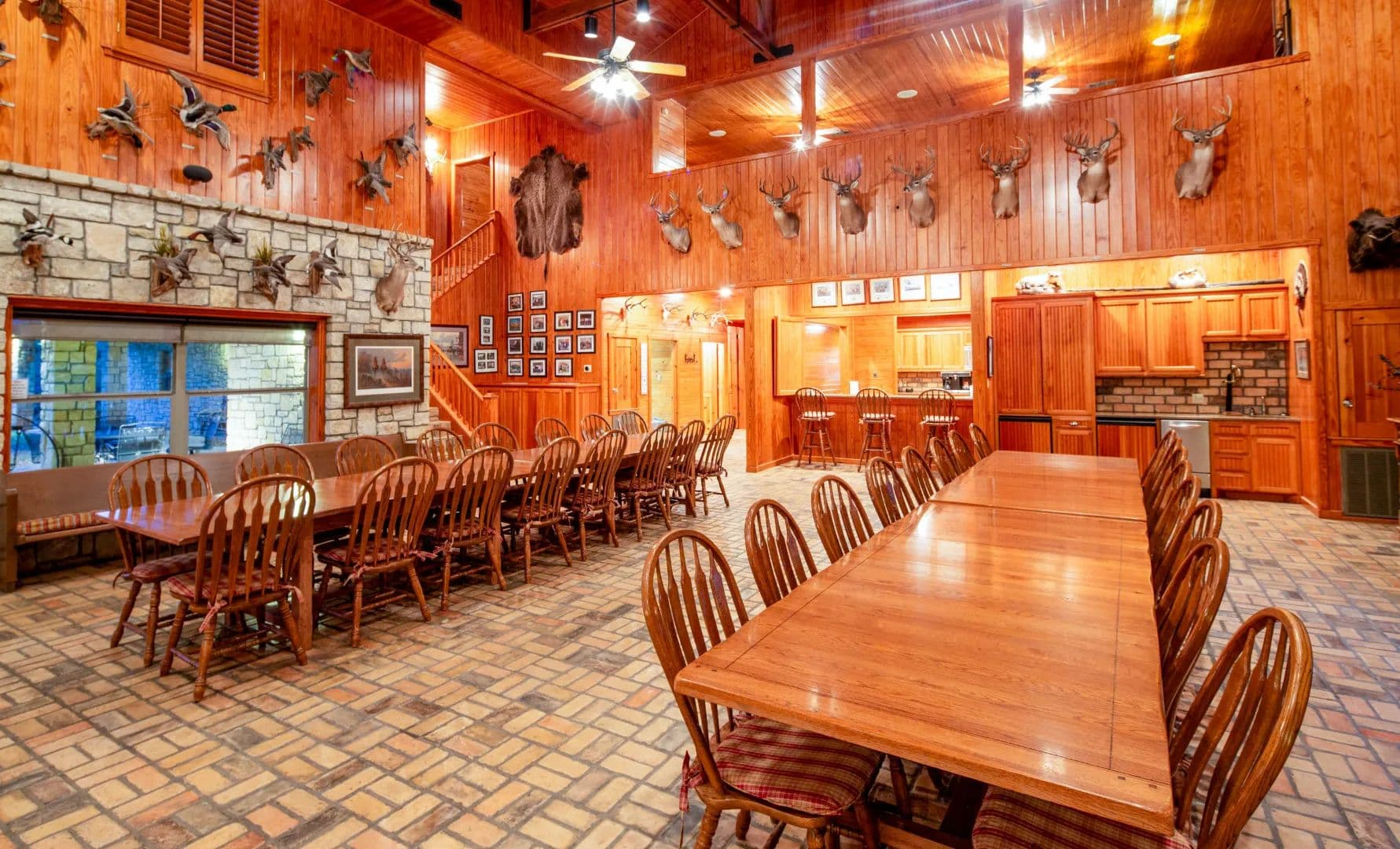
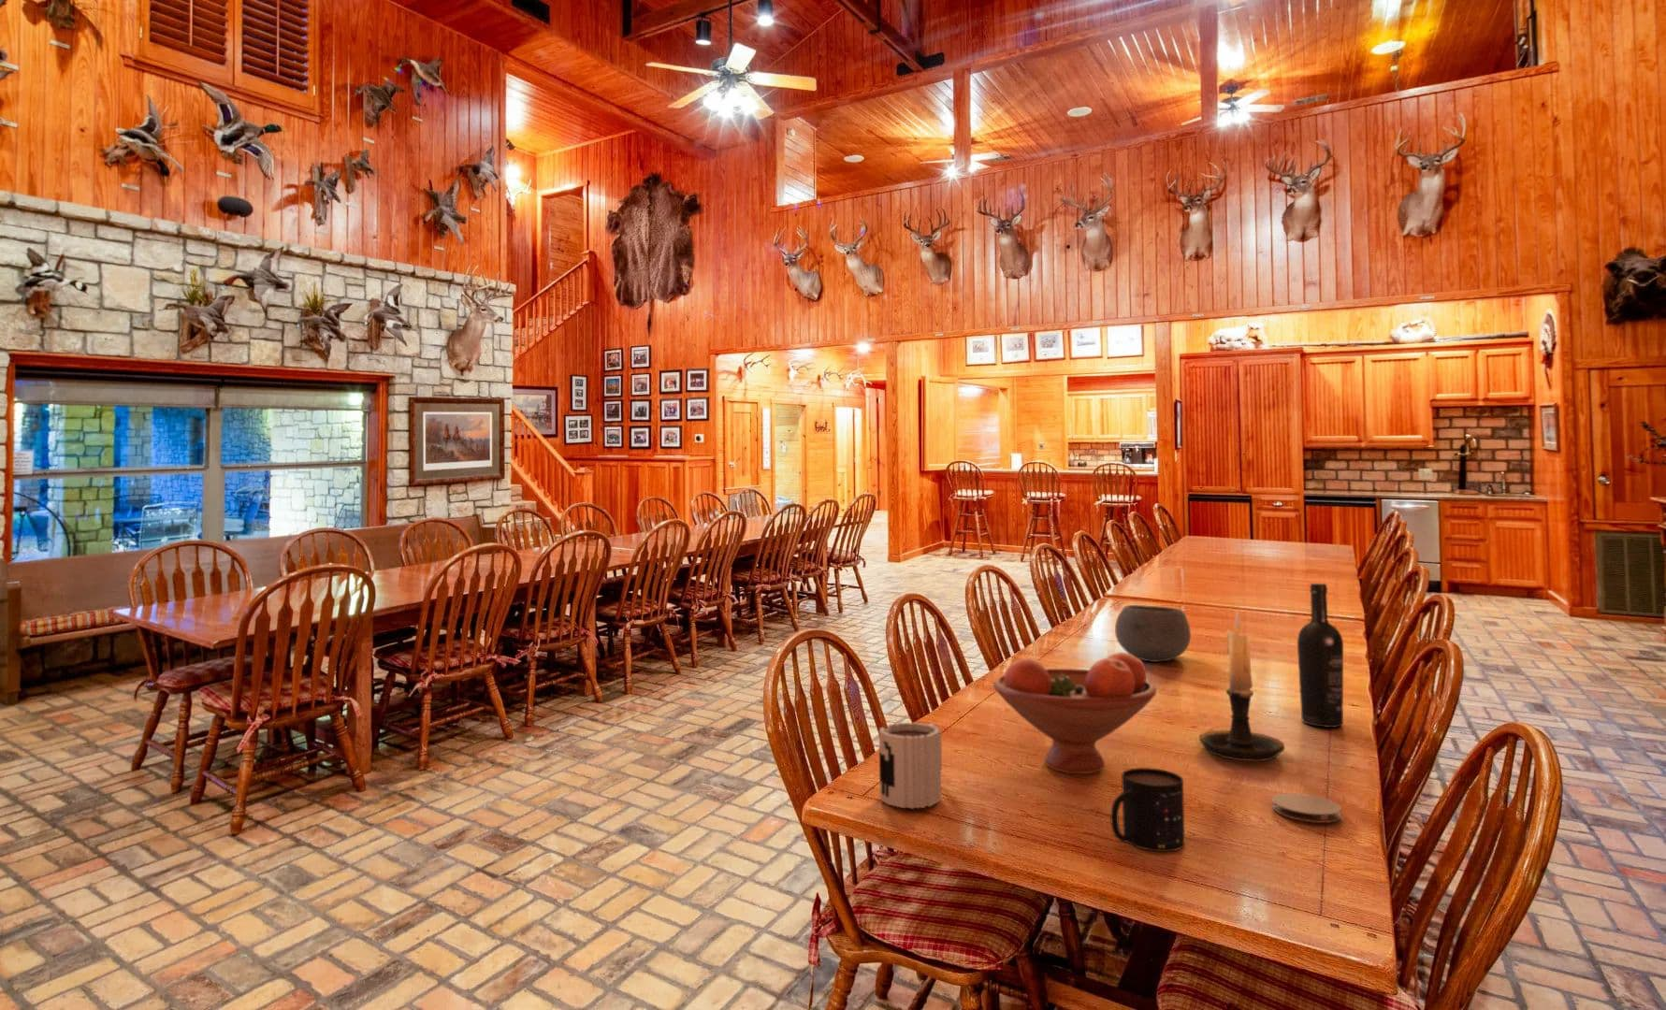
+ candle holder (1240, 679)
+ fruit bowl (1073, 708)
+ wine bottle (1320, 653)
+ mug (1142, 811)
+ mug (916, 760)
+ coaster (1305, 807)
+ bowl (1152, 633)
